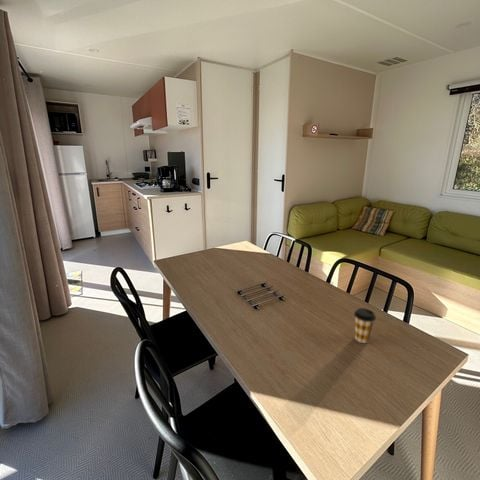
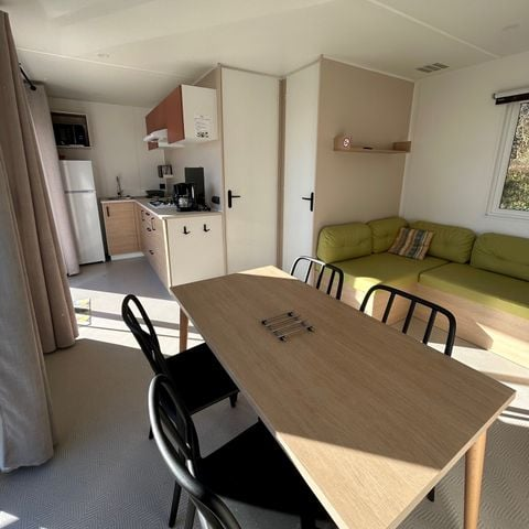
- coffee cup (363, 325)
